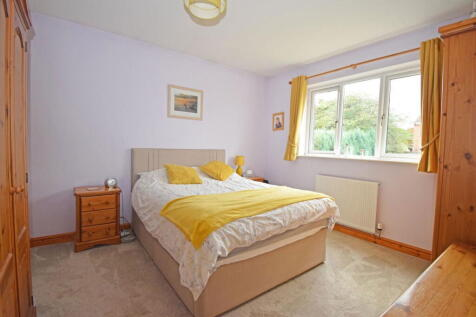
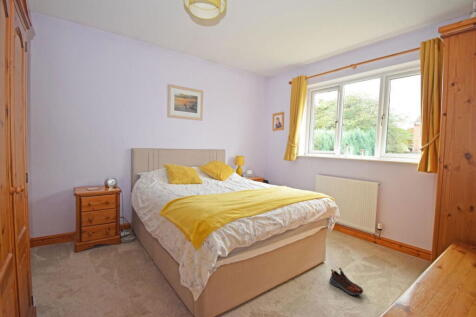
+ shoe (346, 280)
